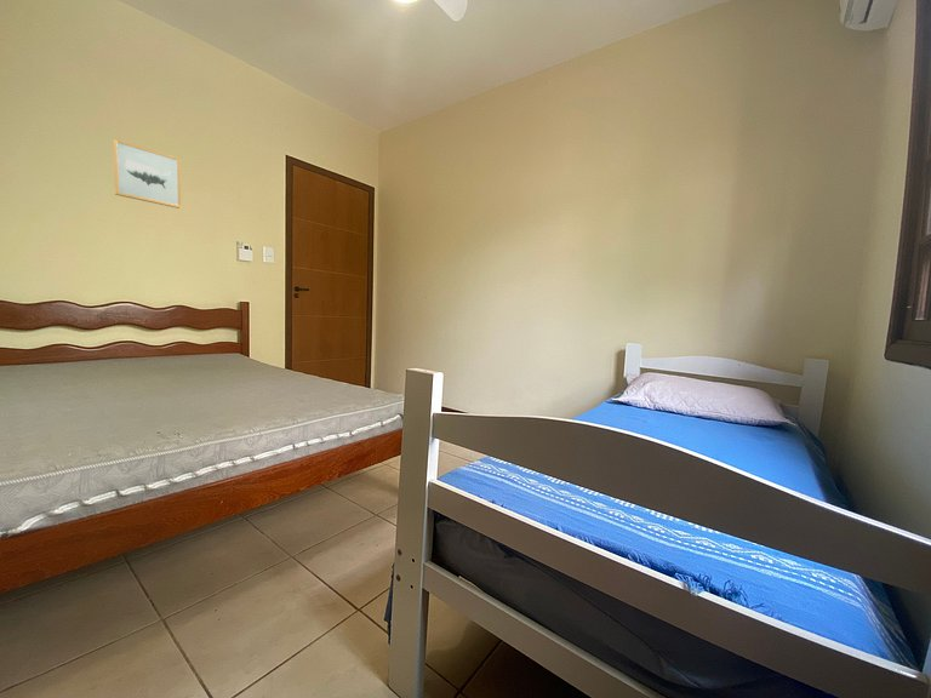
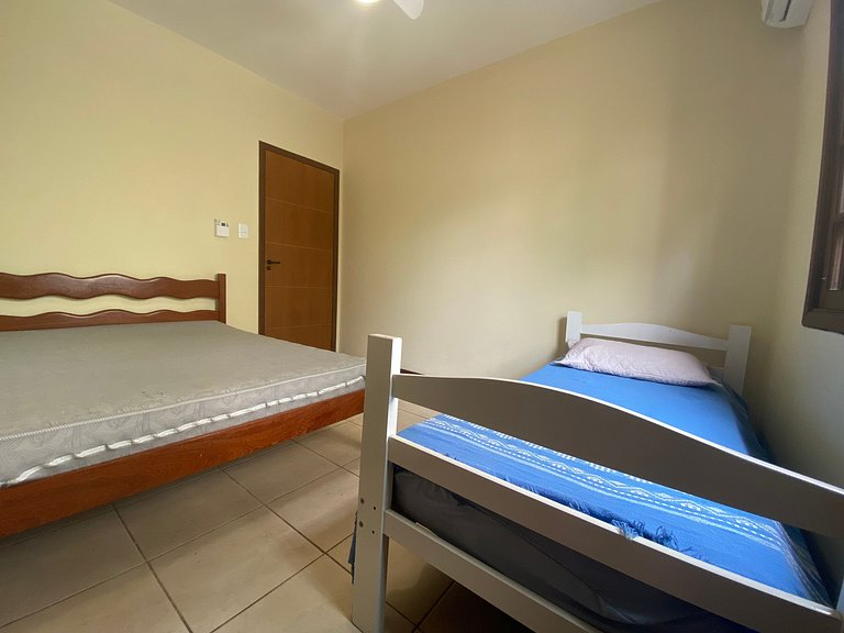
- wall art (148, 176)
